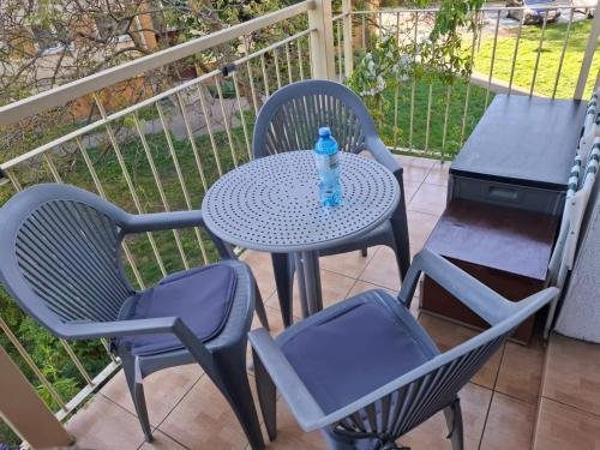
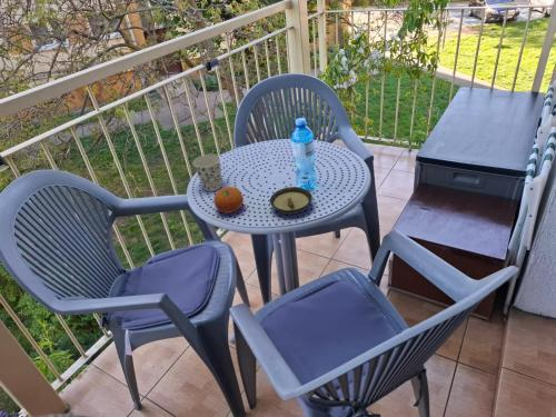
+ saucer (291, 202)
+ fruit (228, 199)
+ cup (209, 173)
